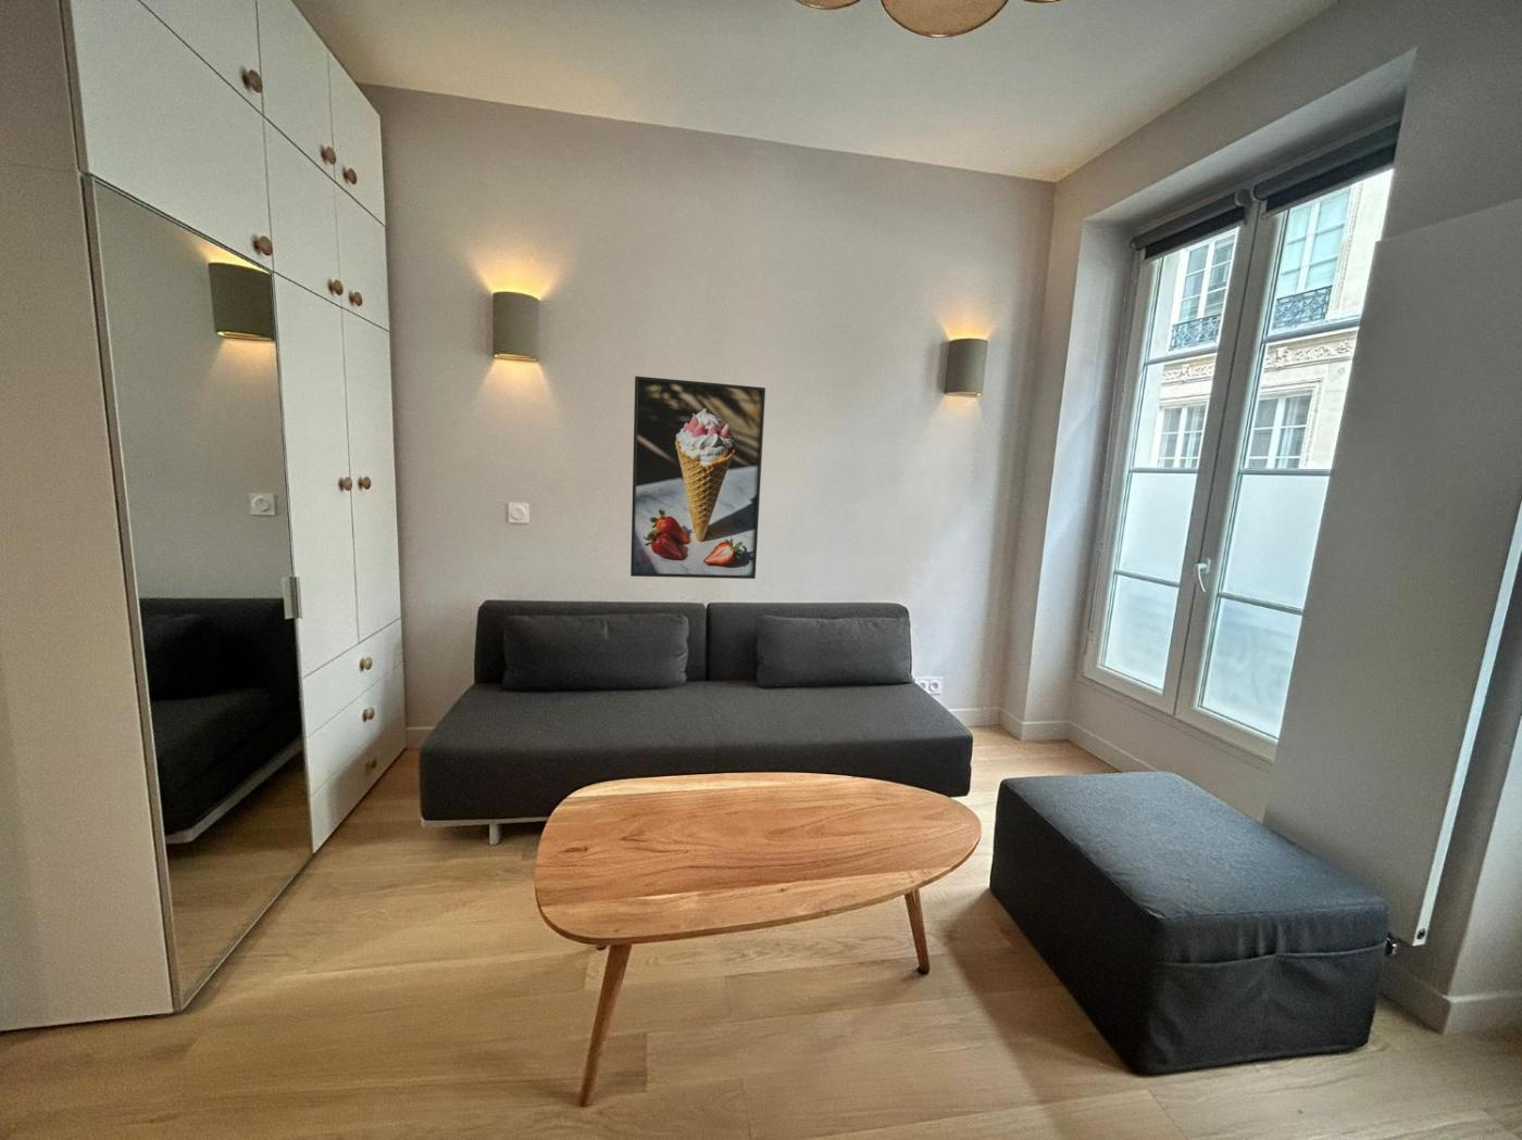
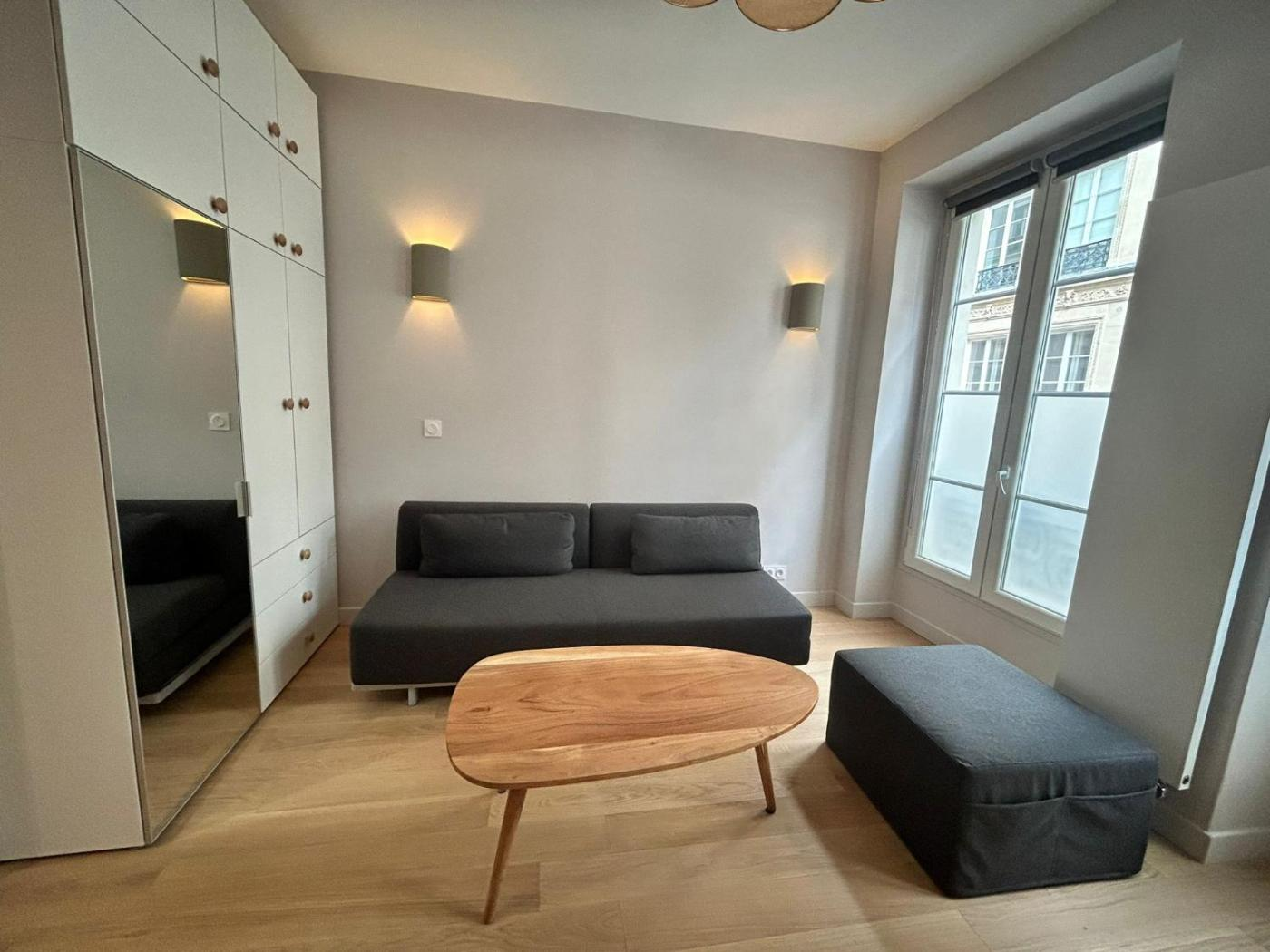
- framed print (696, 483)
